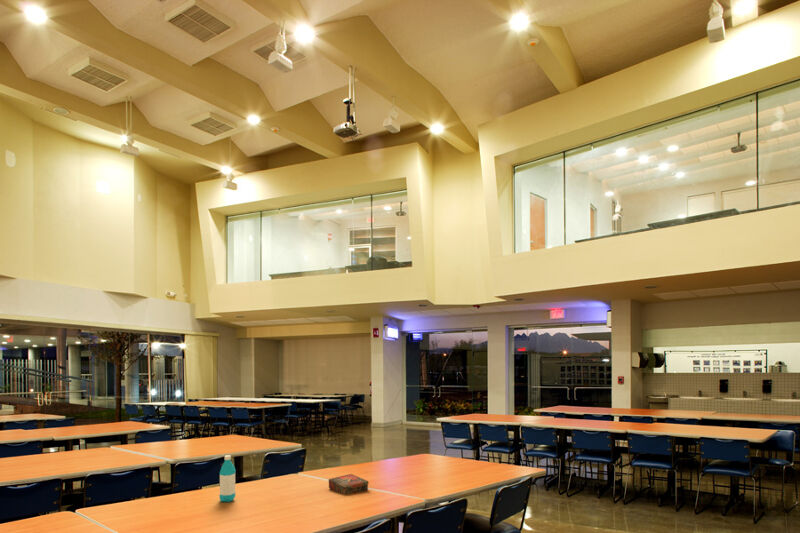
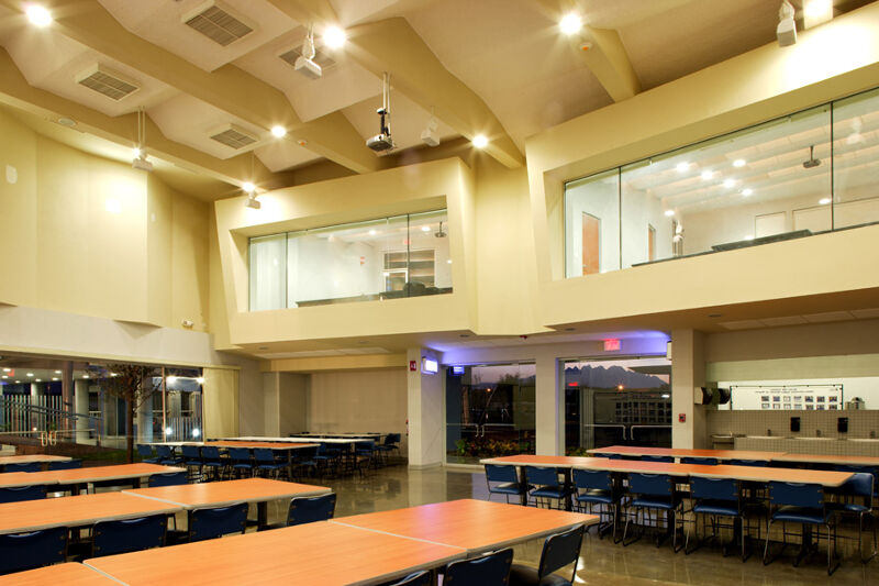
- book (348, 484)
- water bottle (227, 478)
